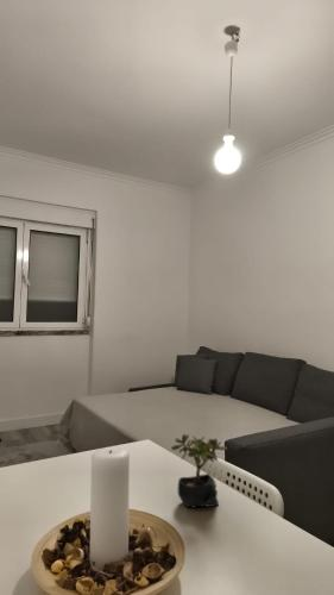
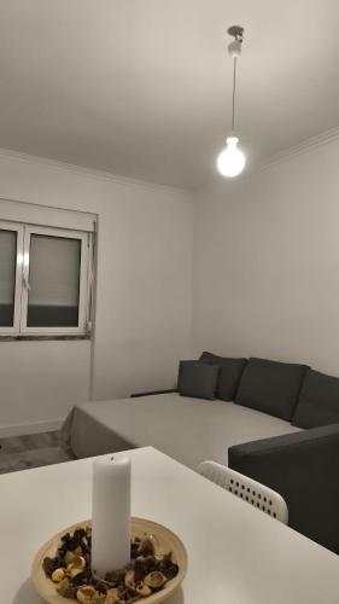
- succulent plant (200, 469)
